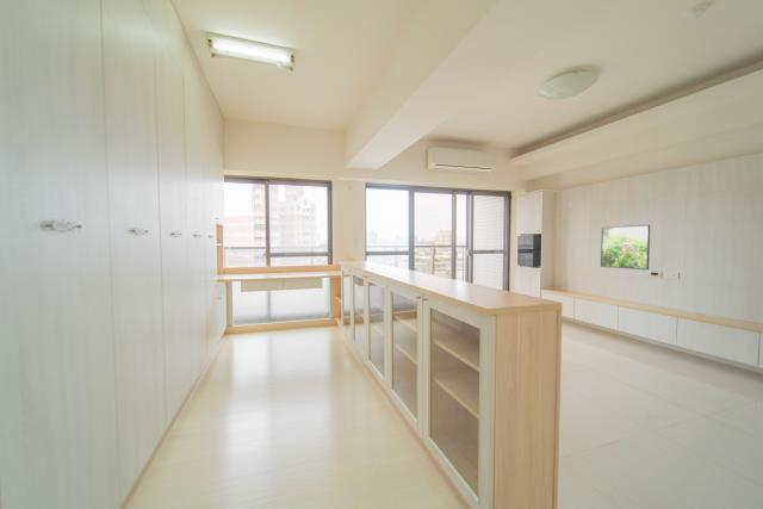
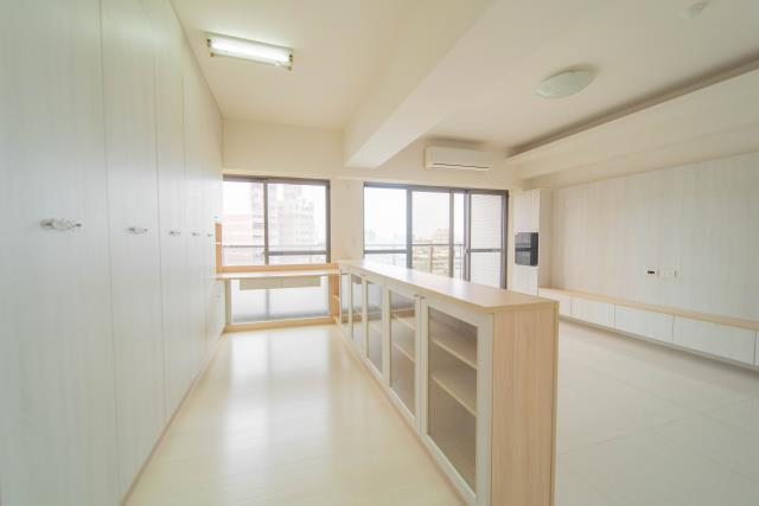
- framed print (624, 247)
